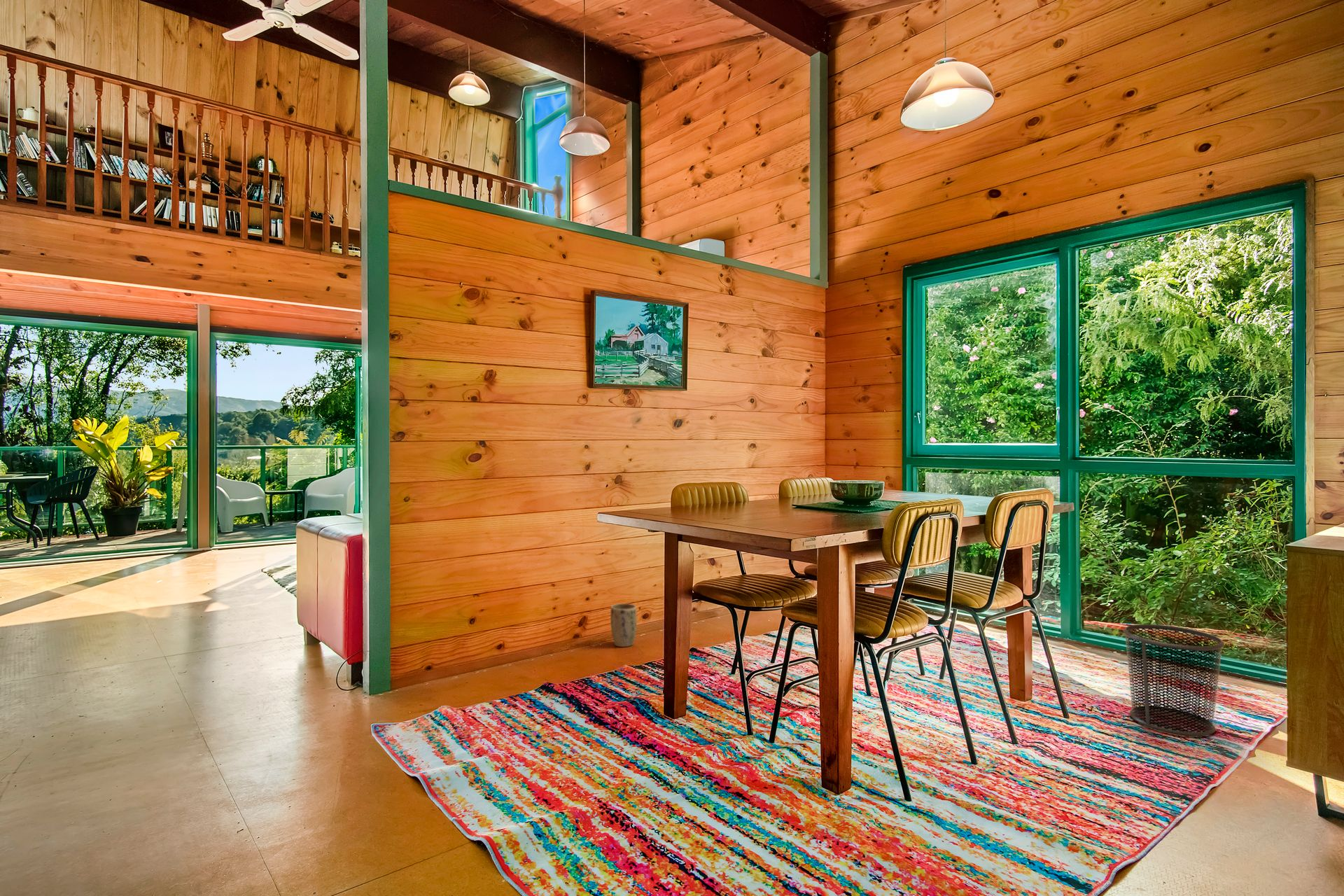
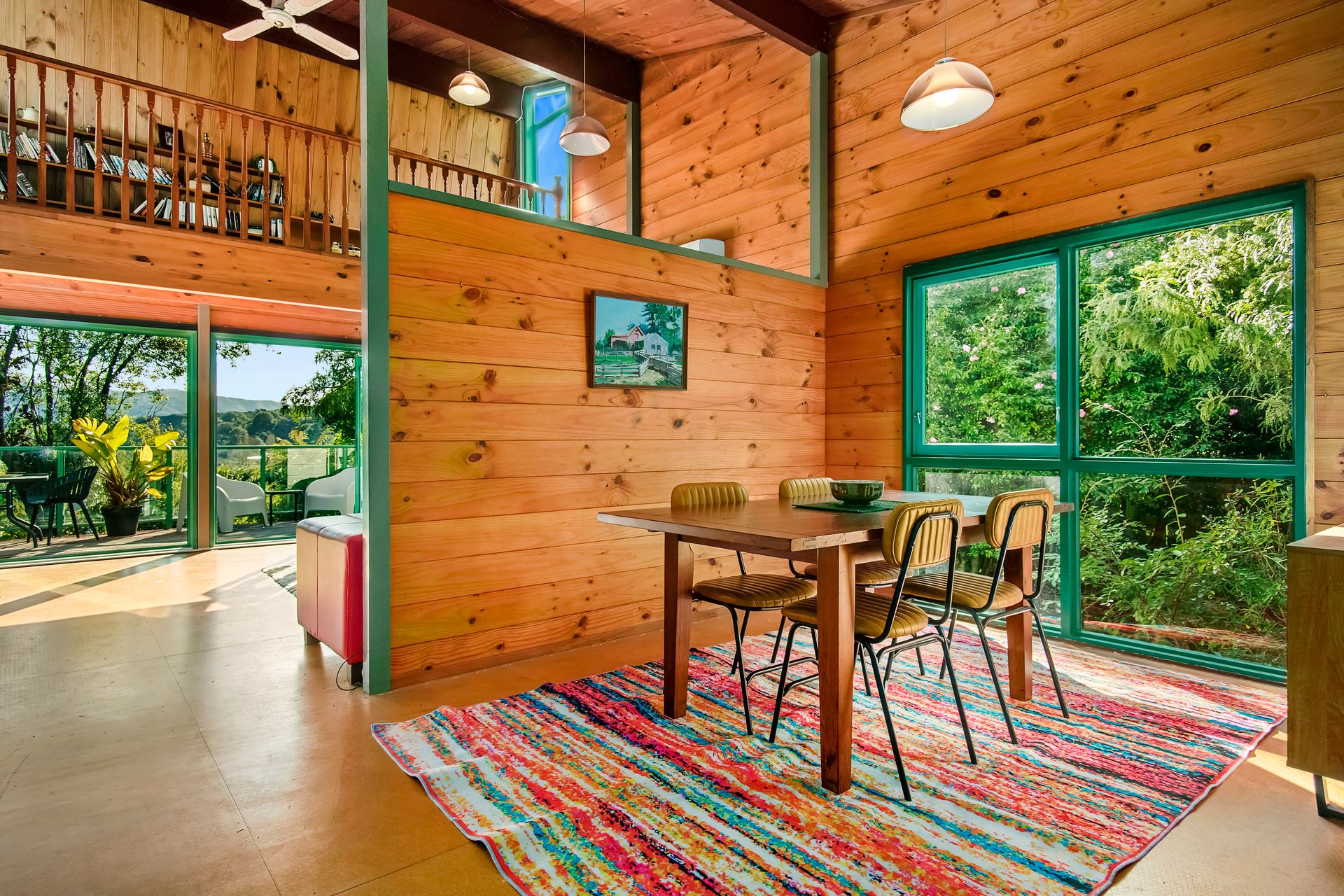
- waste bin (1171, 678)
- plant pot (623, 625)
